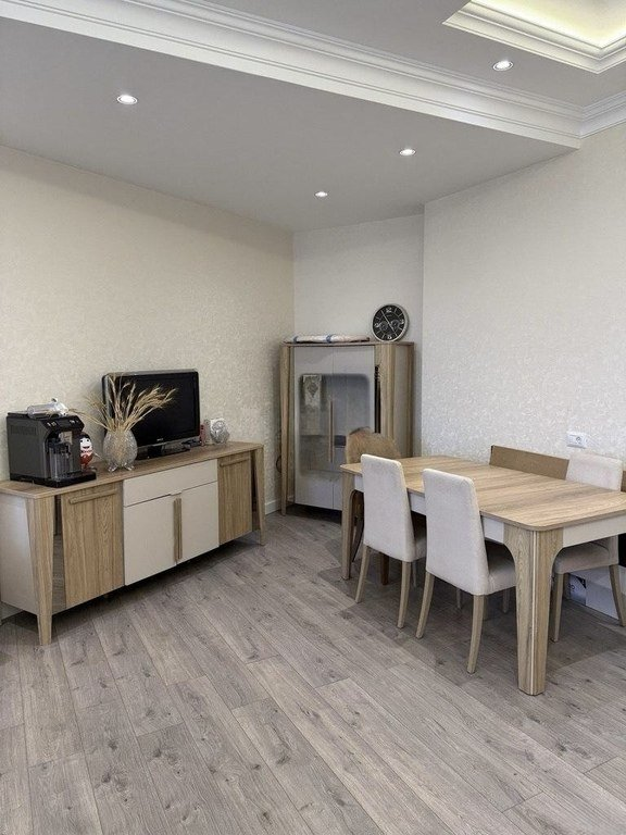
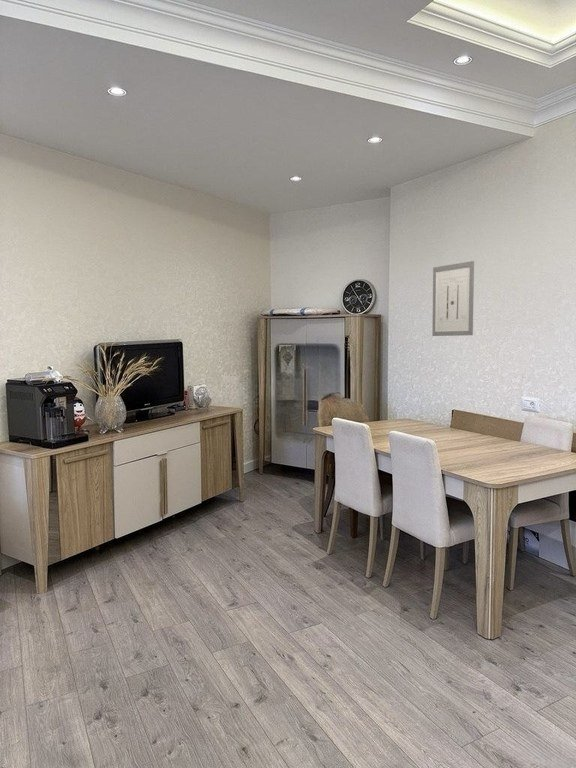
+ wall art (452, 300)
